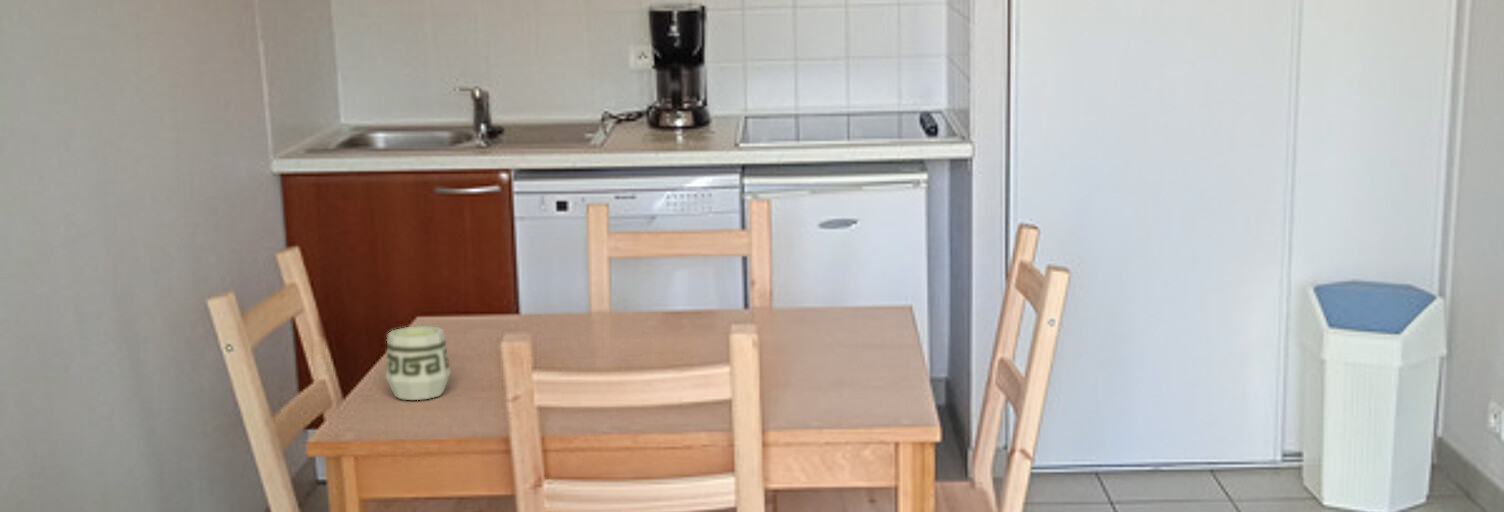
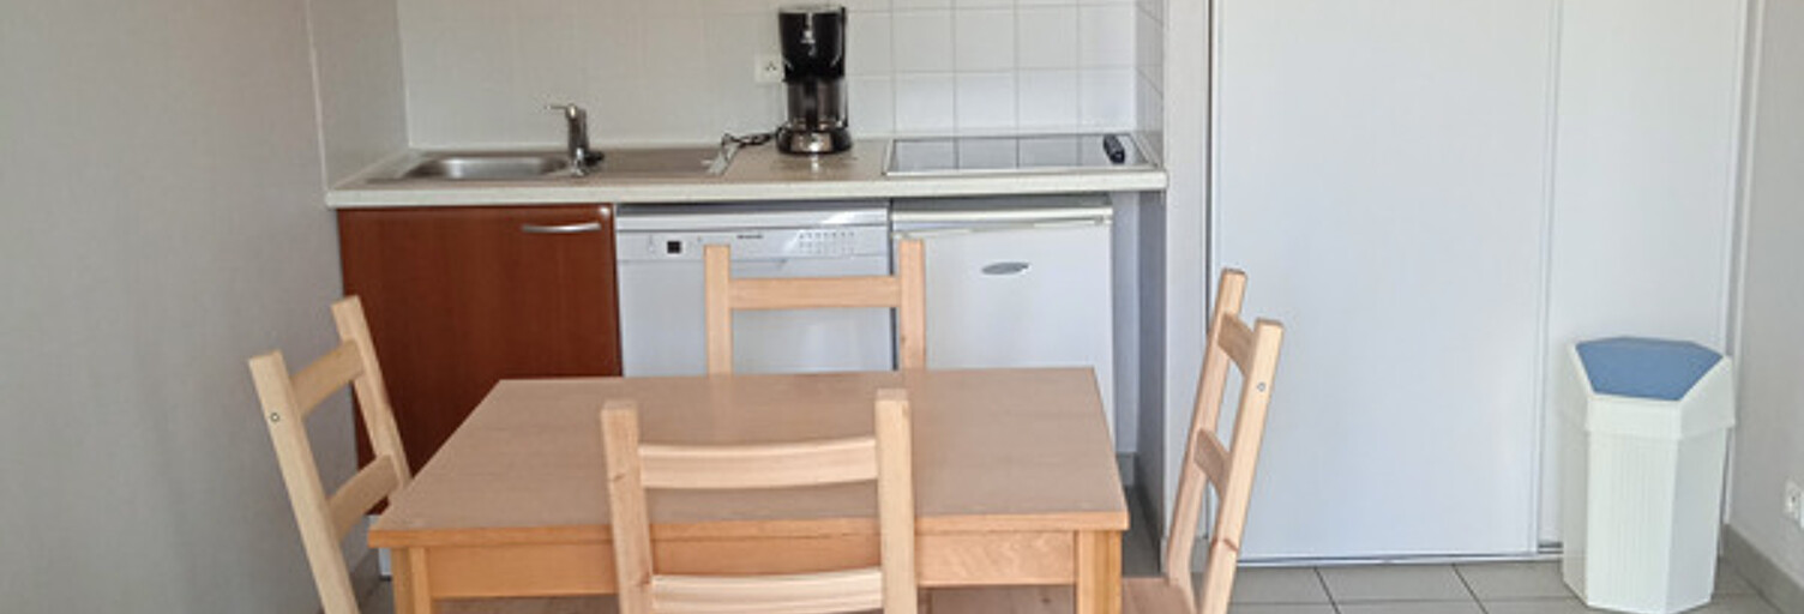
- cup (417, 363)
